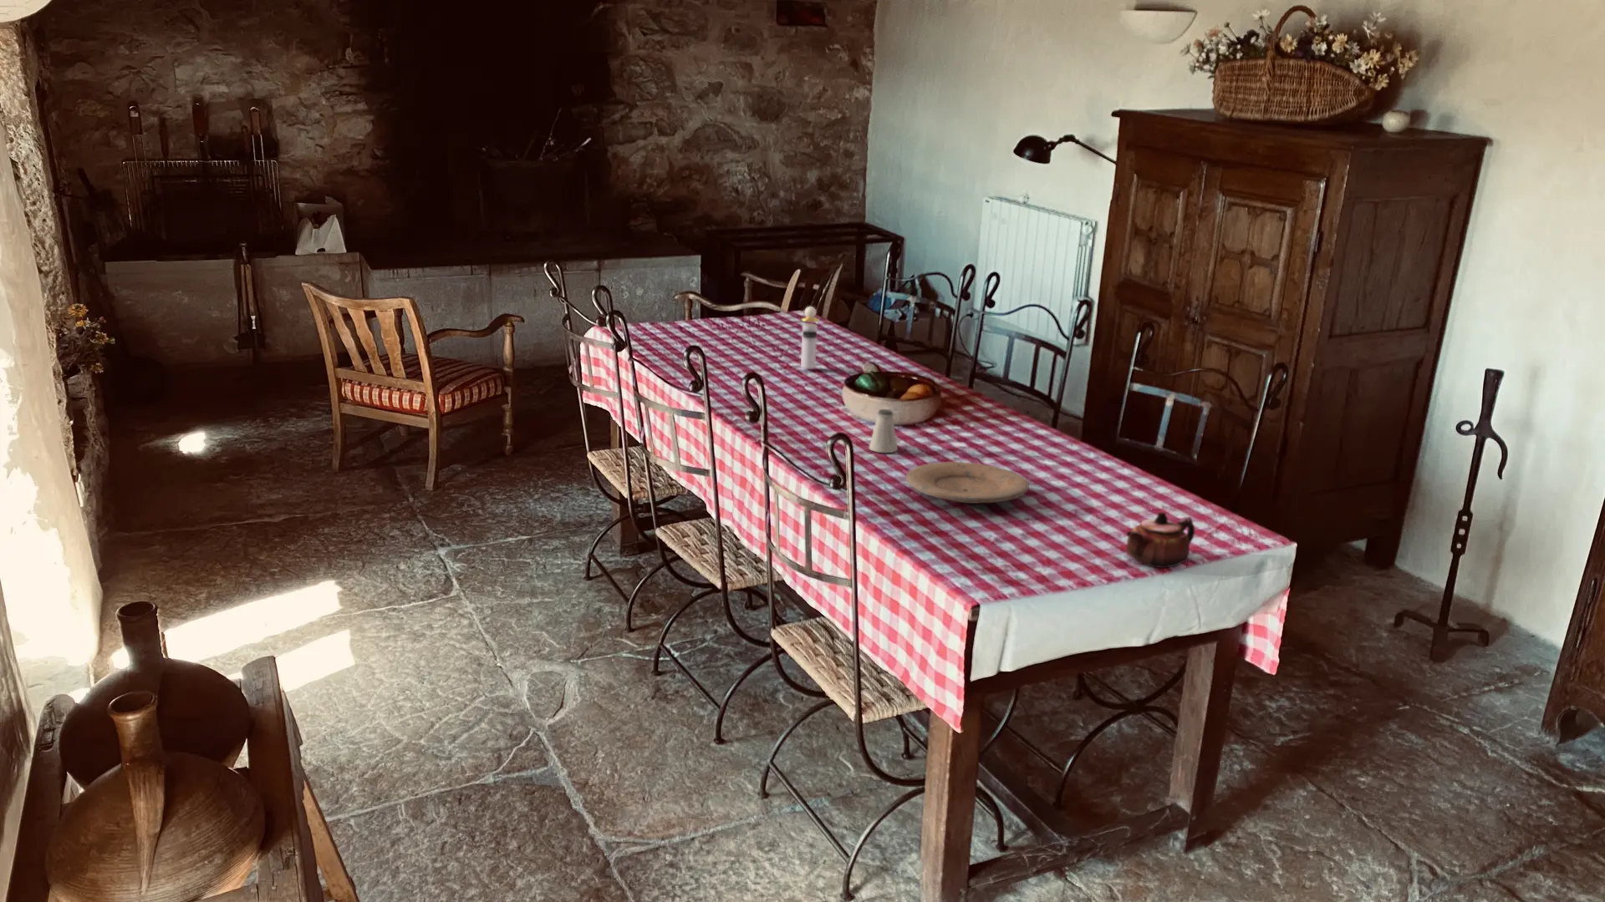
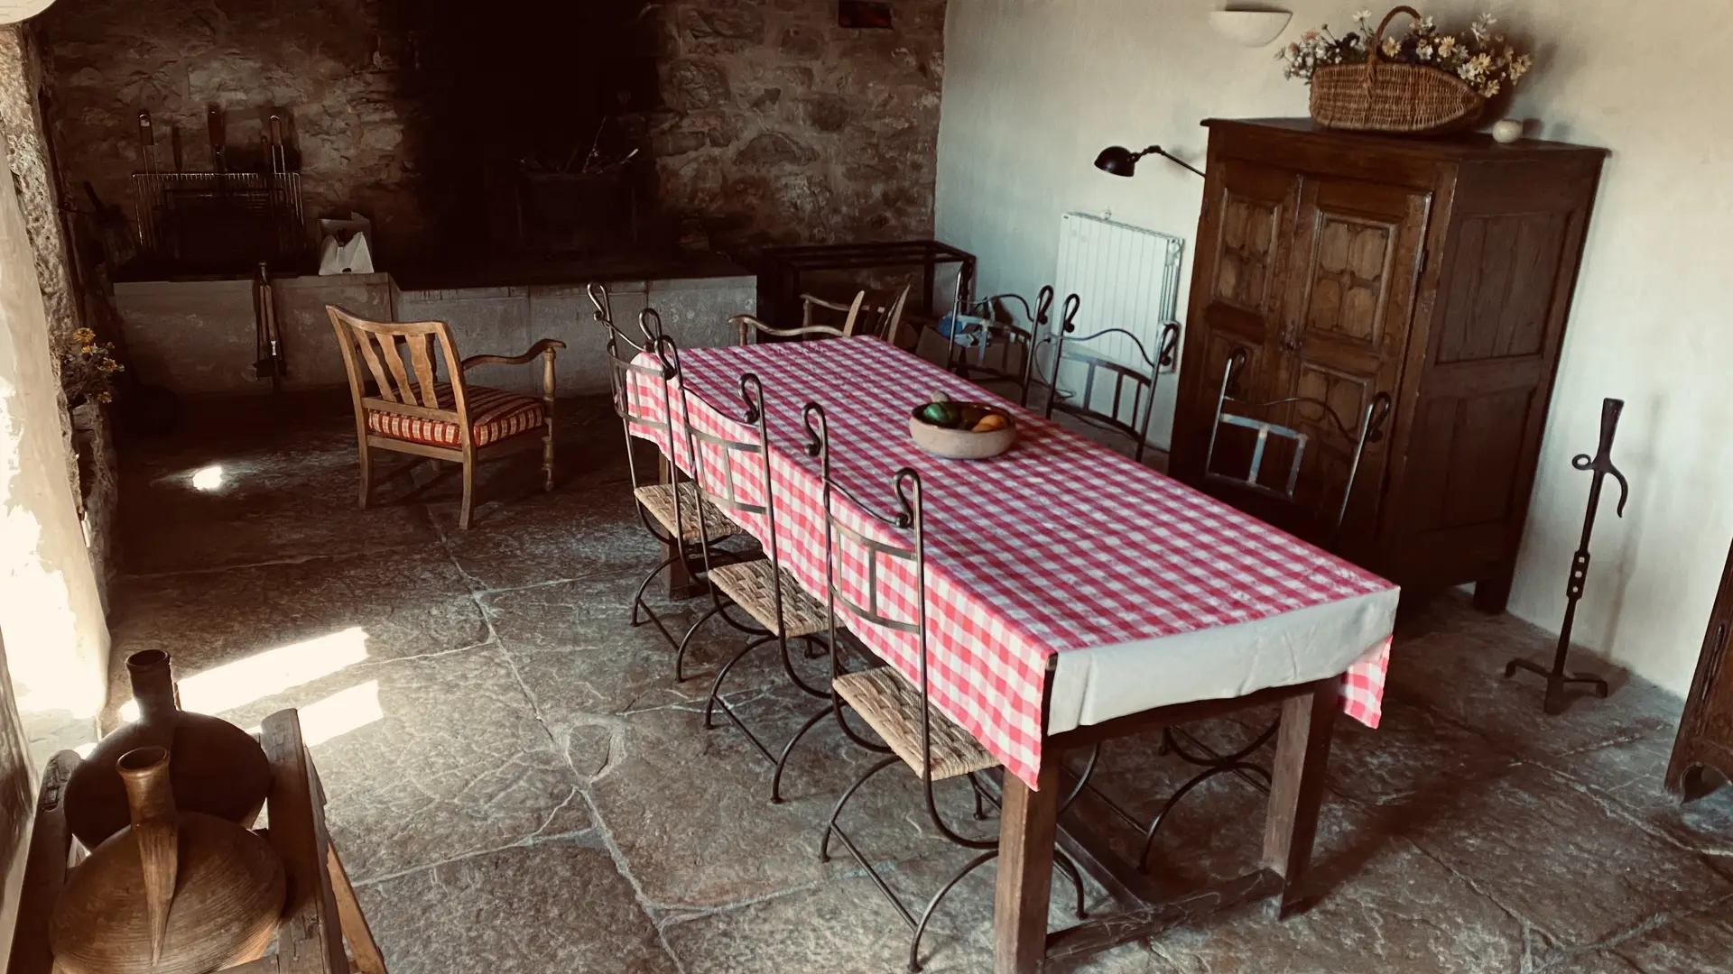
- perfume bottle (809, 337)
- saltshaker (884, 430)
- teapot (1161, 535)
- plate (967, 486)
